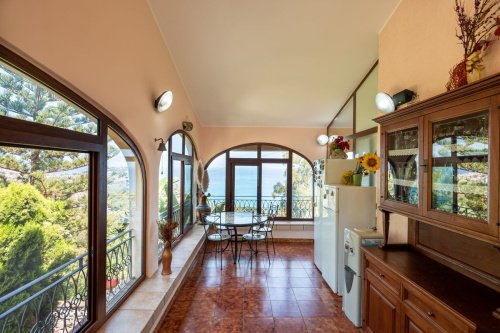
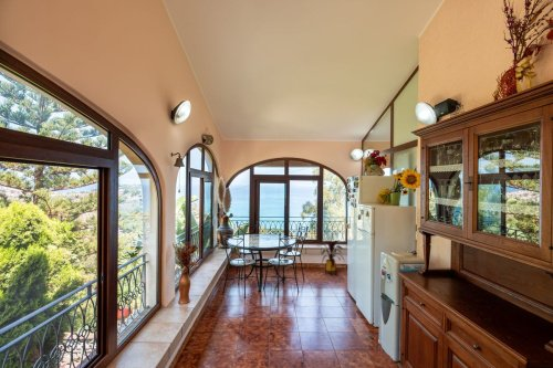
+ house plant (330, 256)
